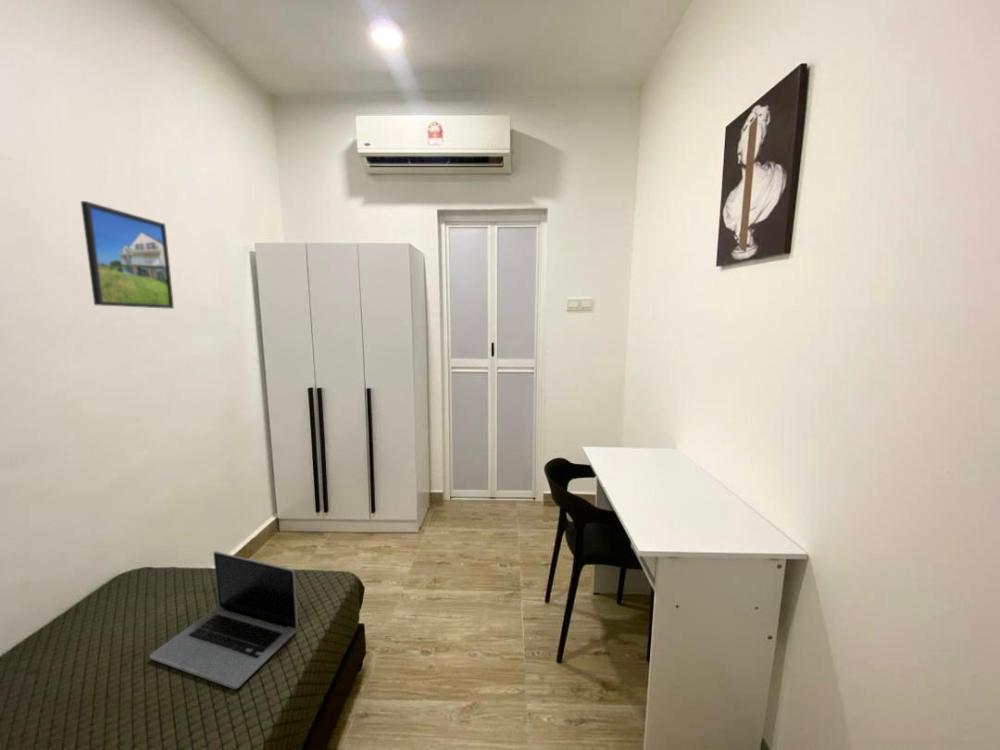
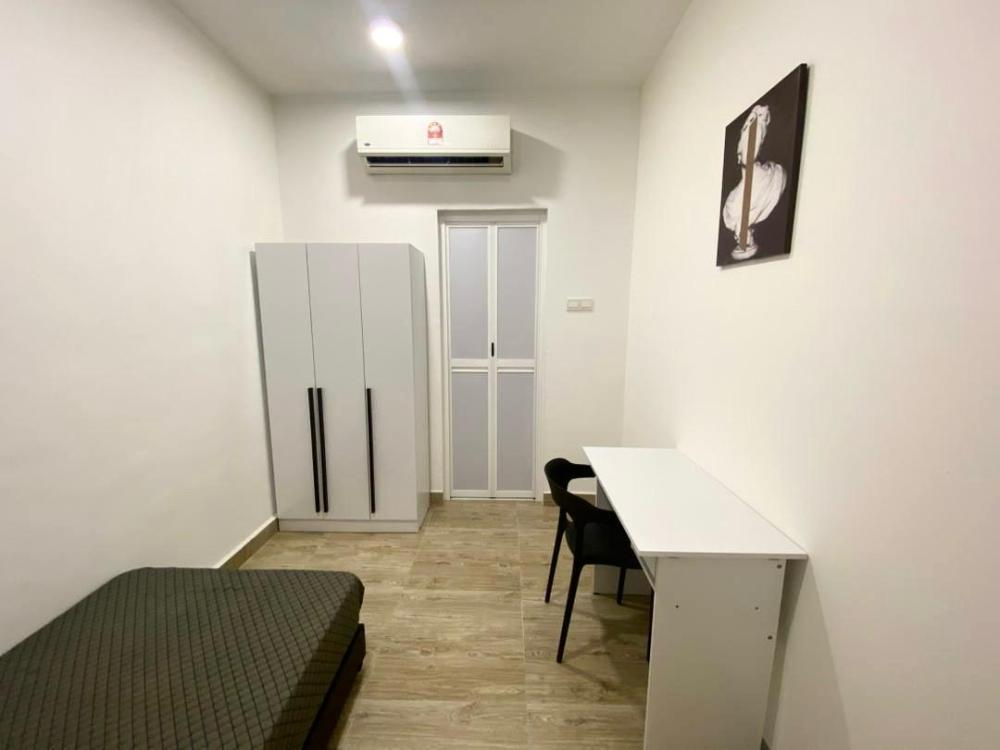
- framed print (132, 261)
- laptop (224, 613)
